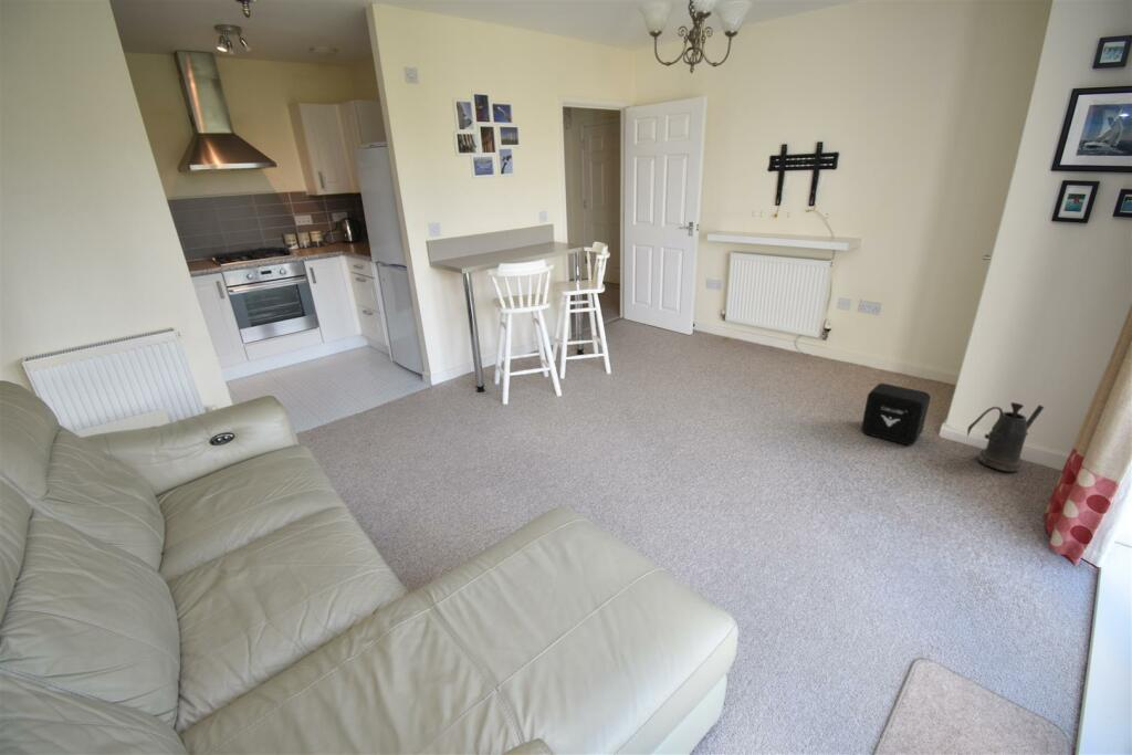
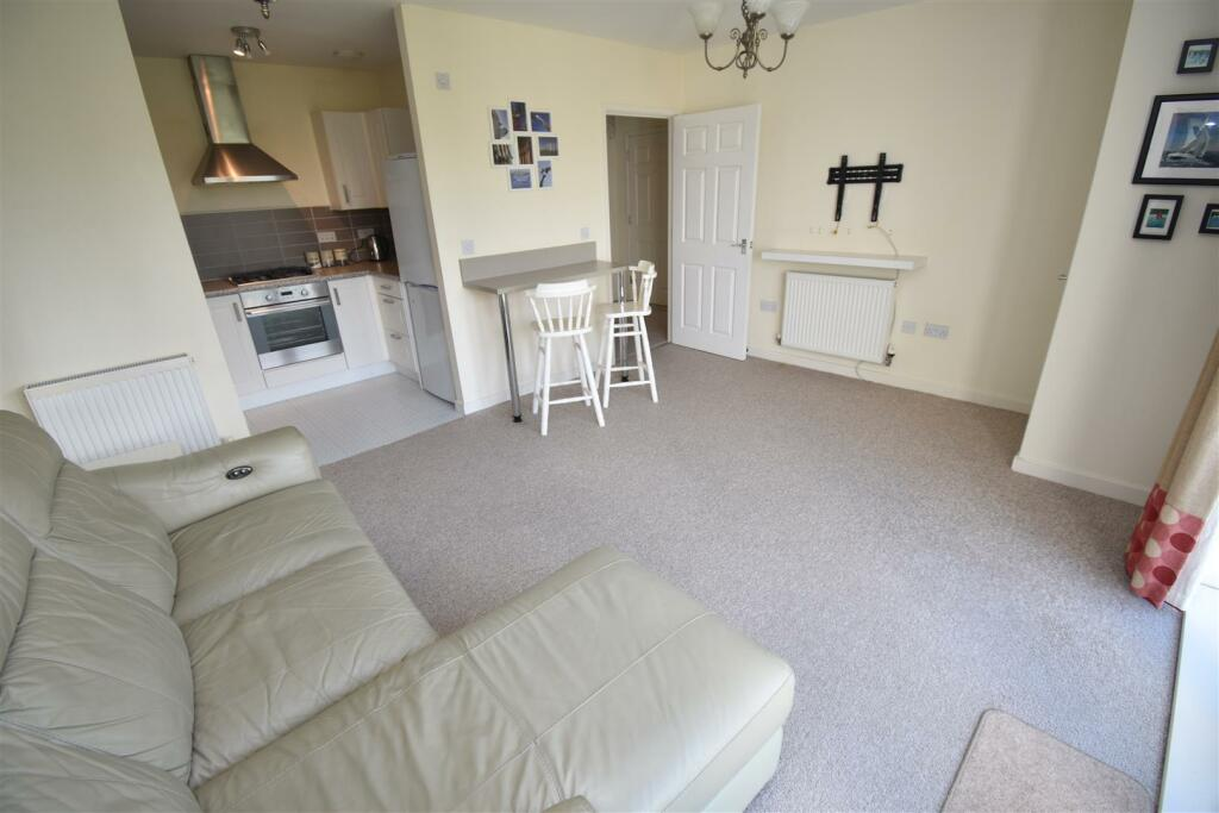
- watering can (1000, 434)
- air purifier (893, 413)
